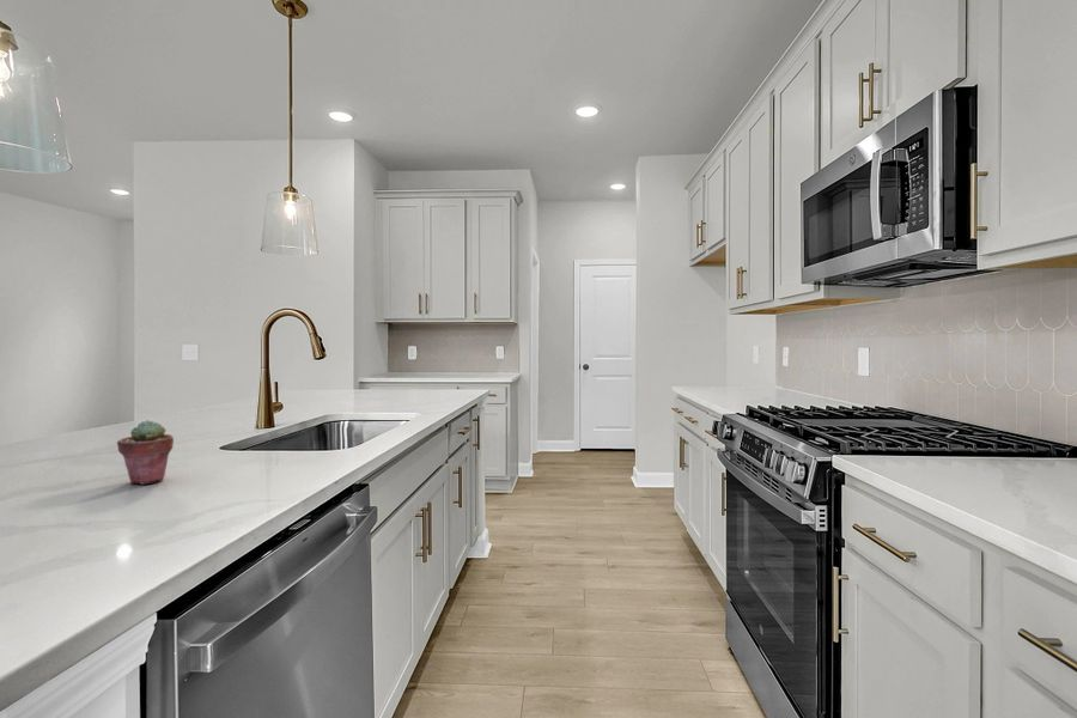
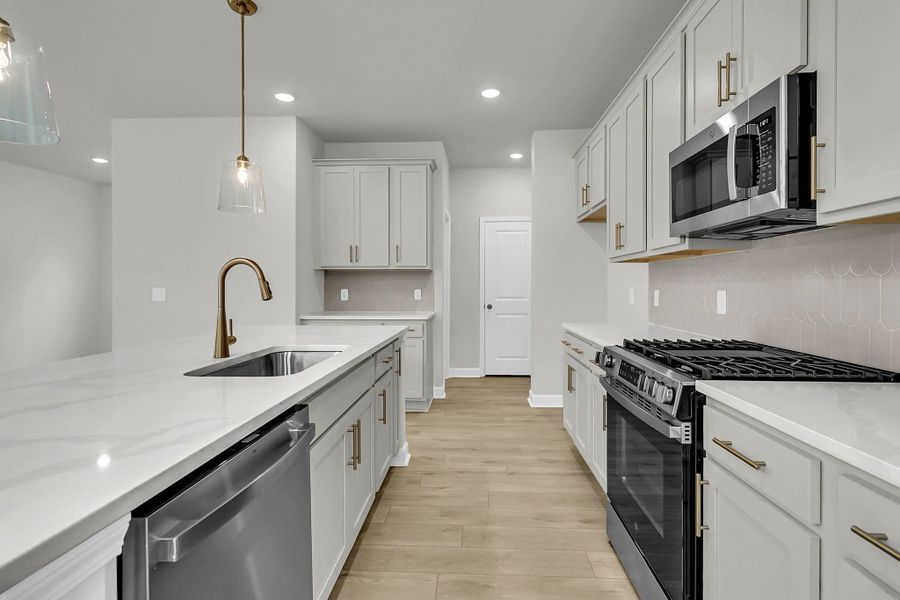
- potted succulent (146, 450)
